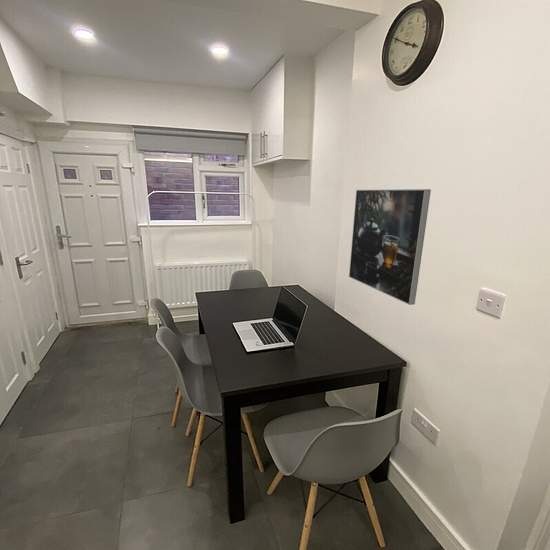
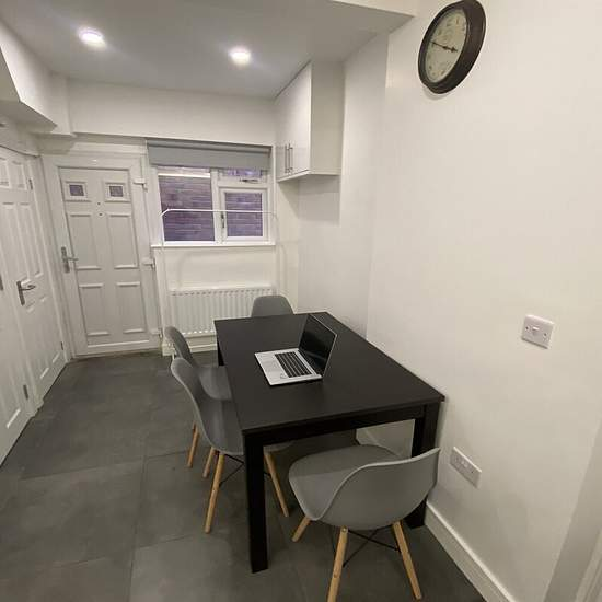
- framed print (382, 241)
